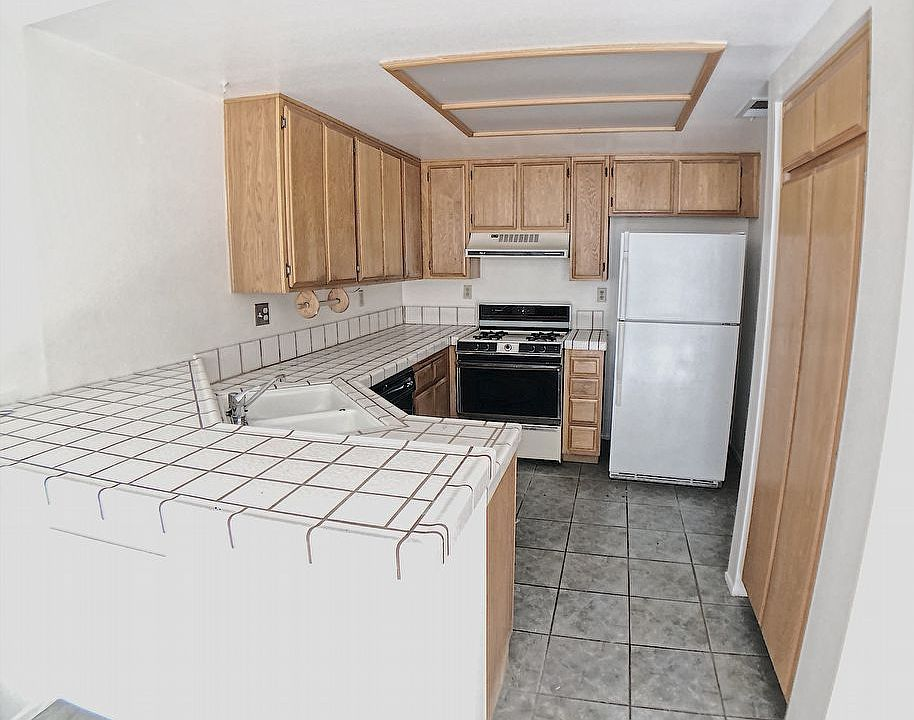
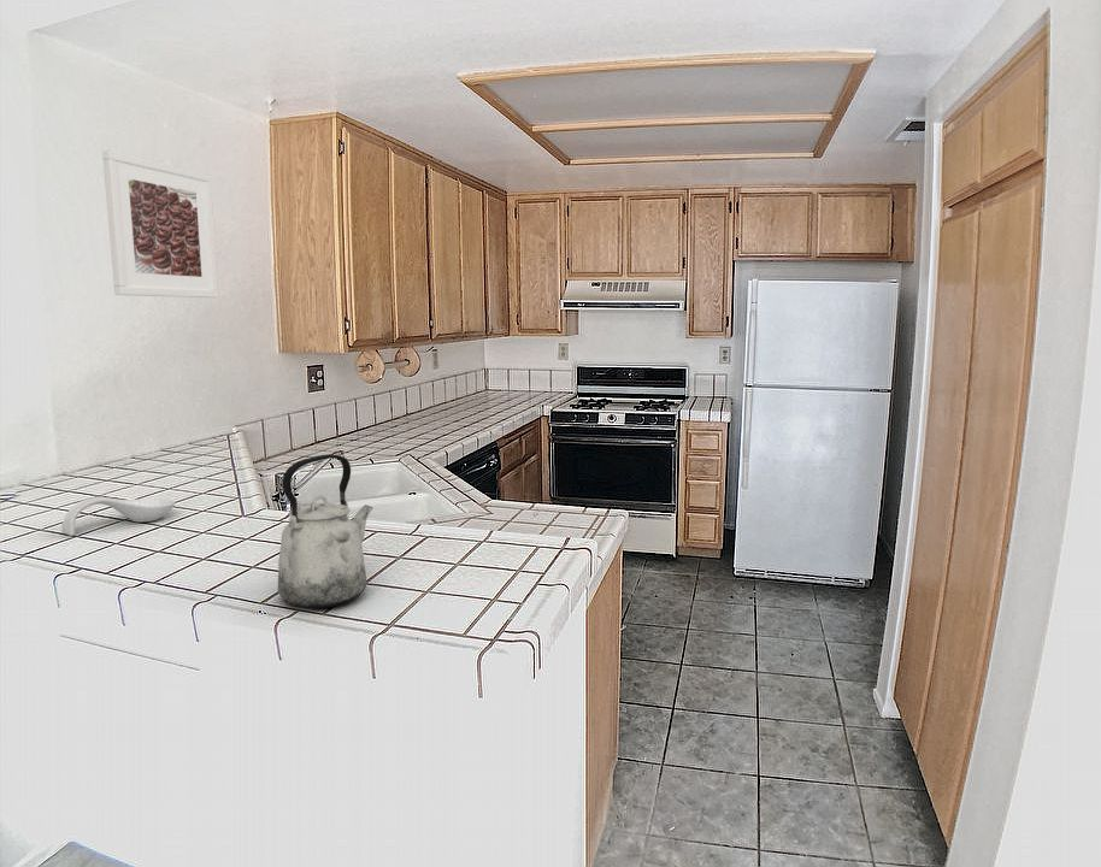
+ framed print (165, 230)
+ kettle (332, 524)
+ spoon rest (120, 508)
